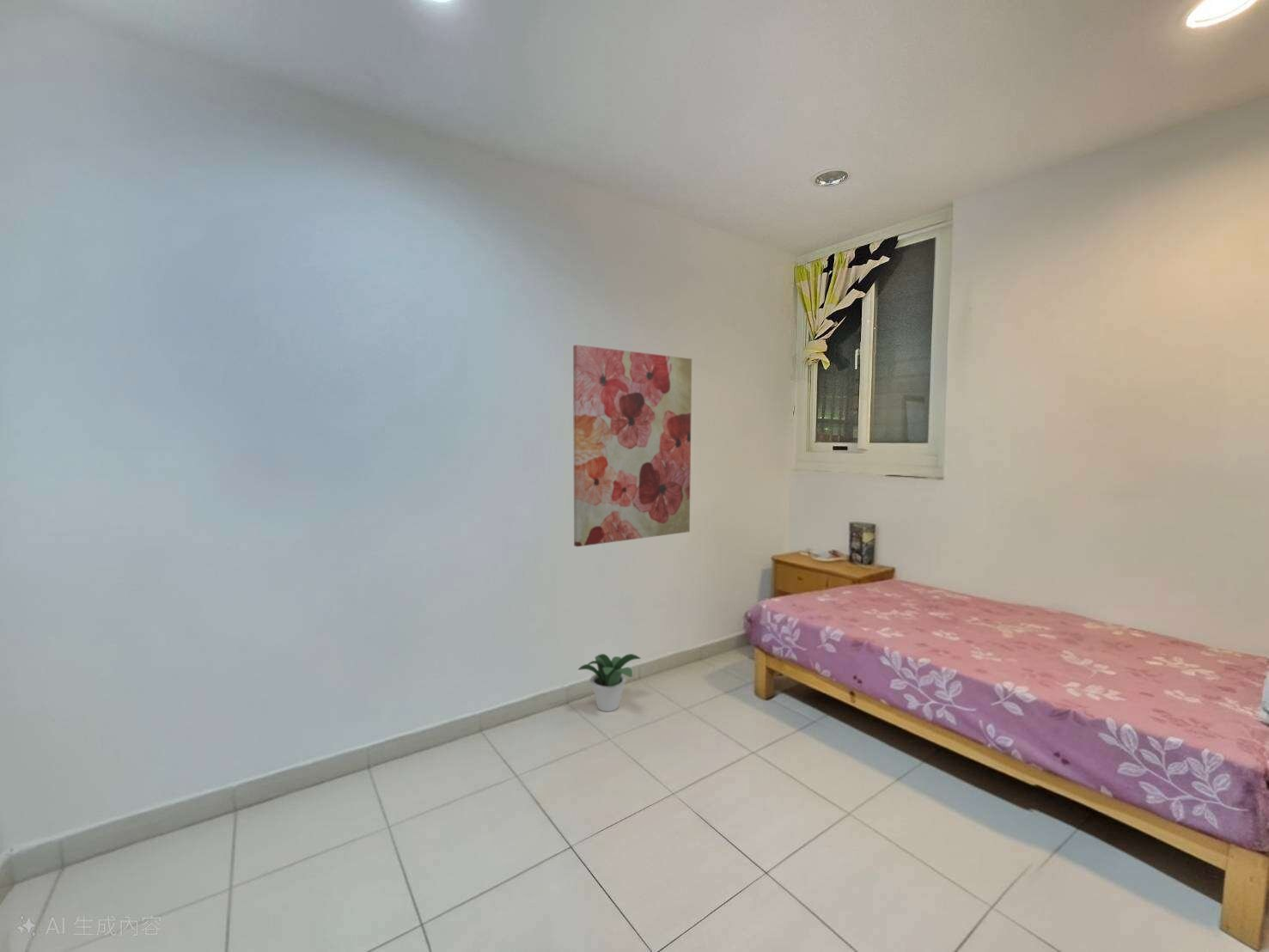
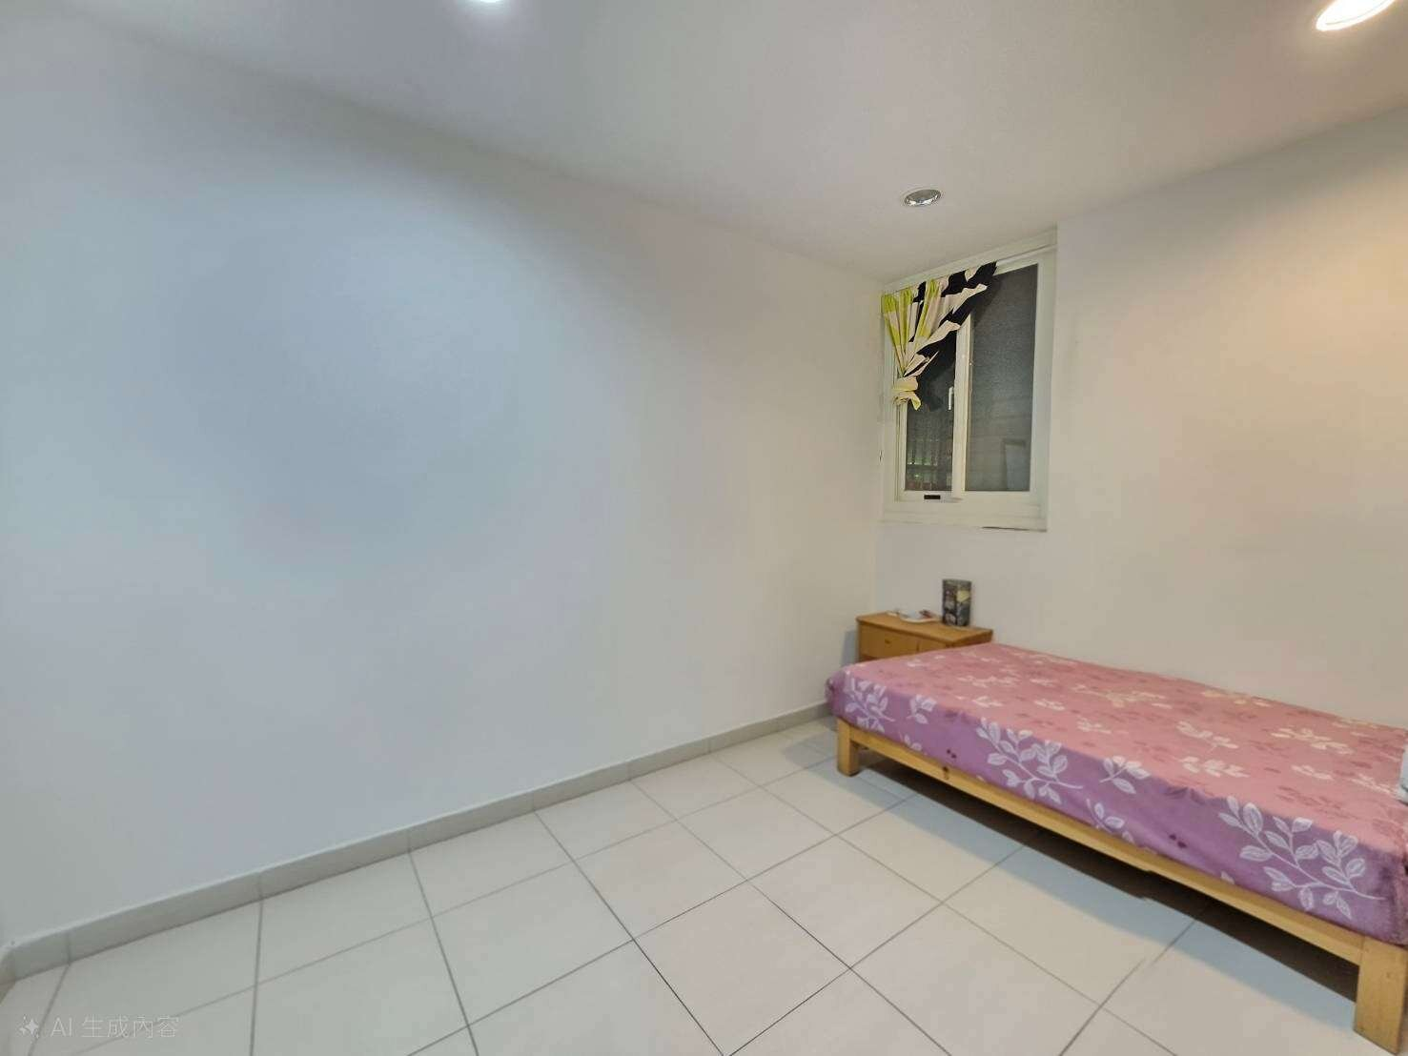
- potted plant (612, 683)
- wall art (636, 446)
